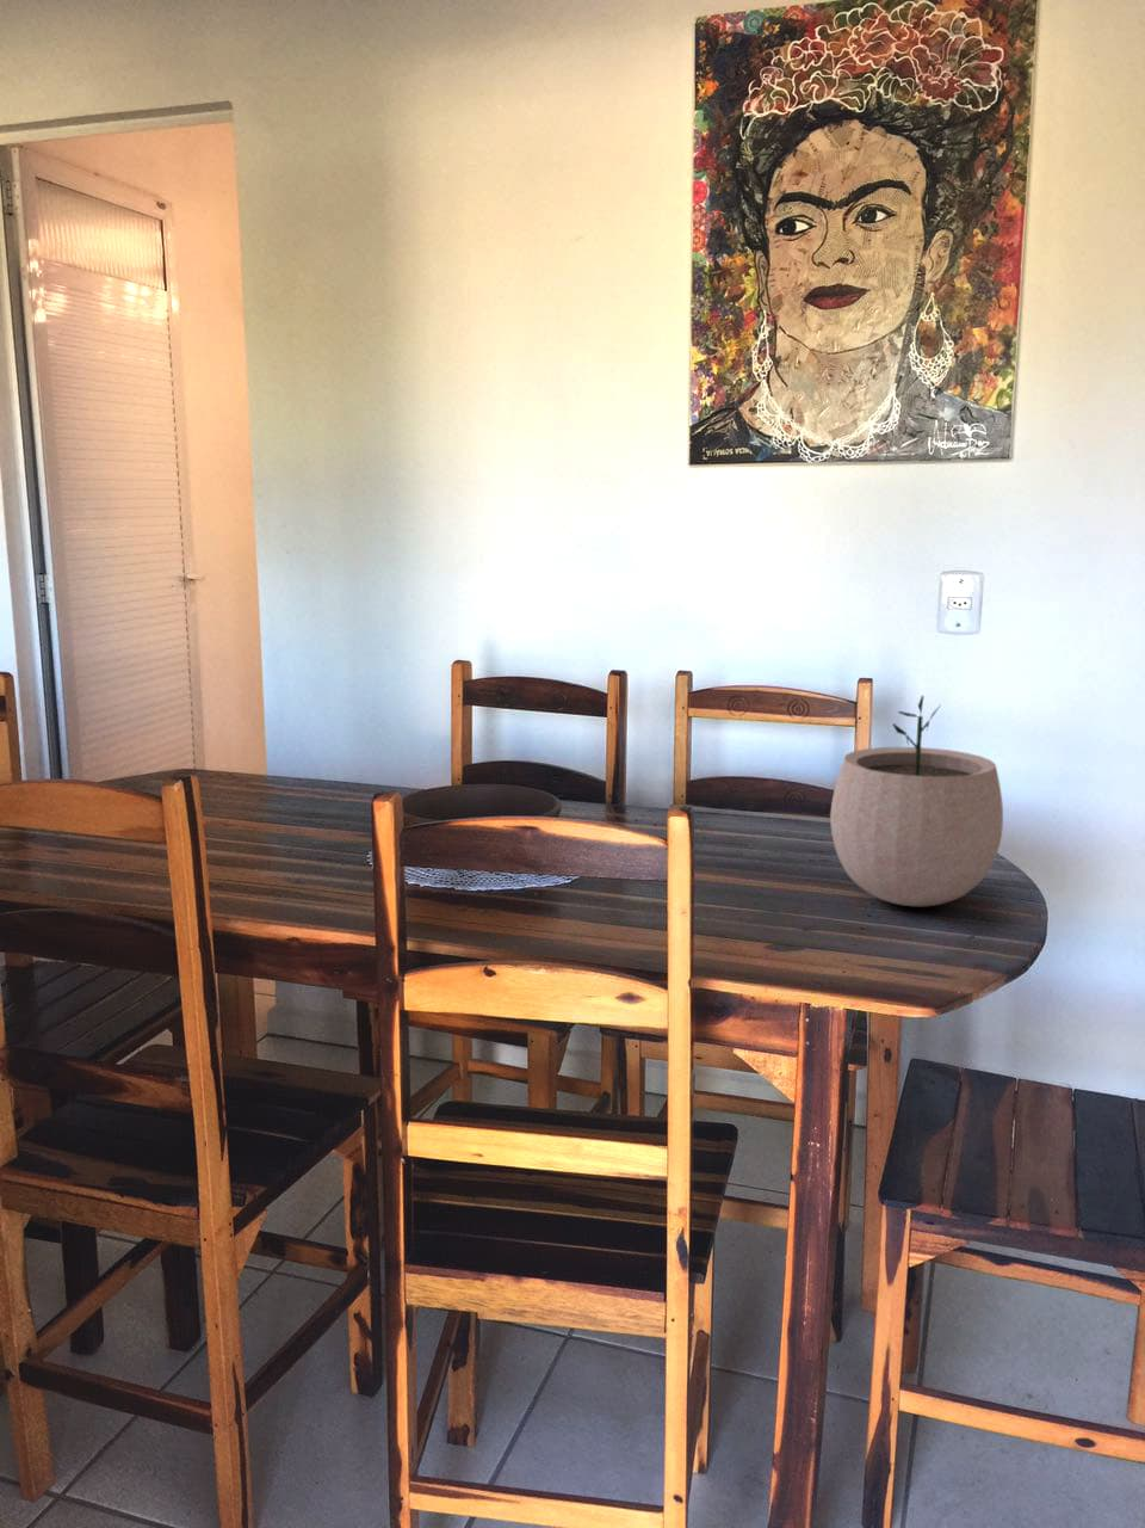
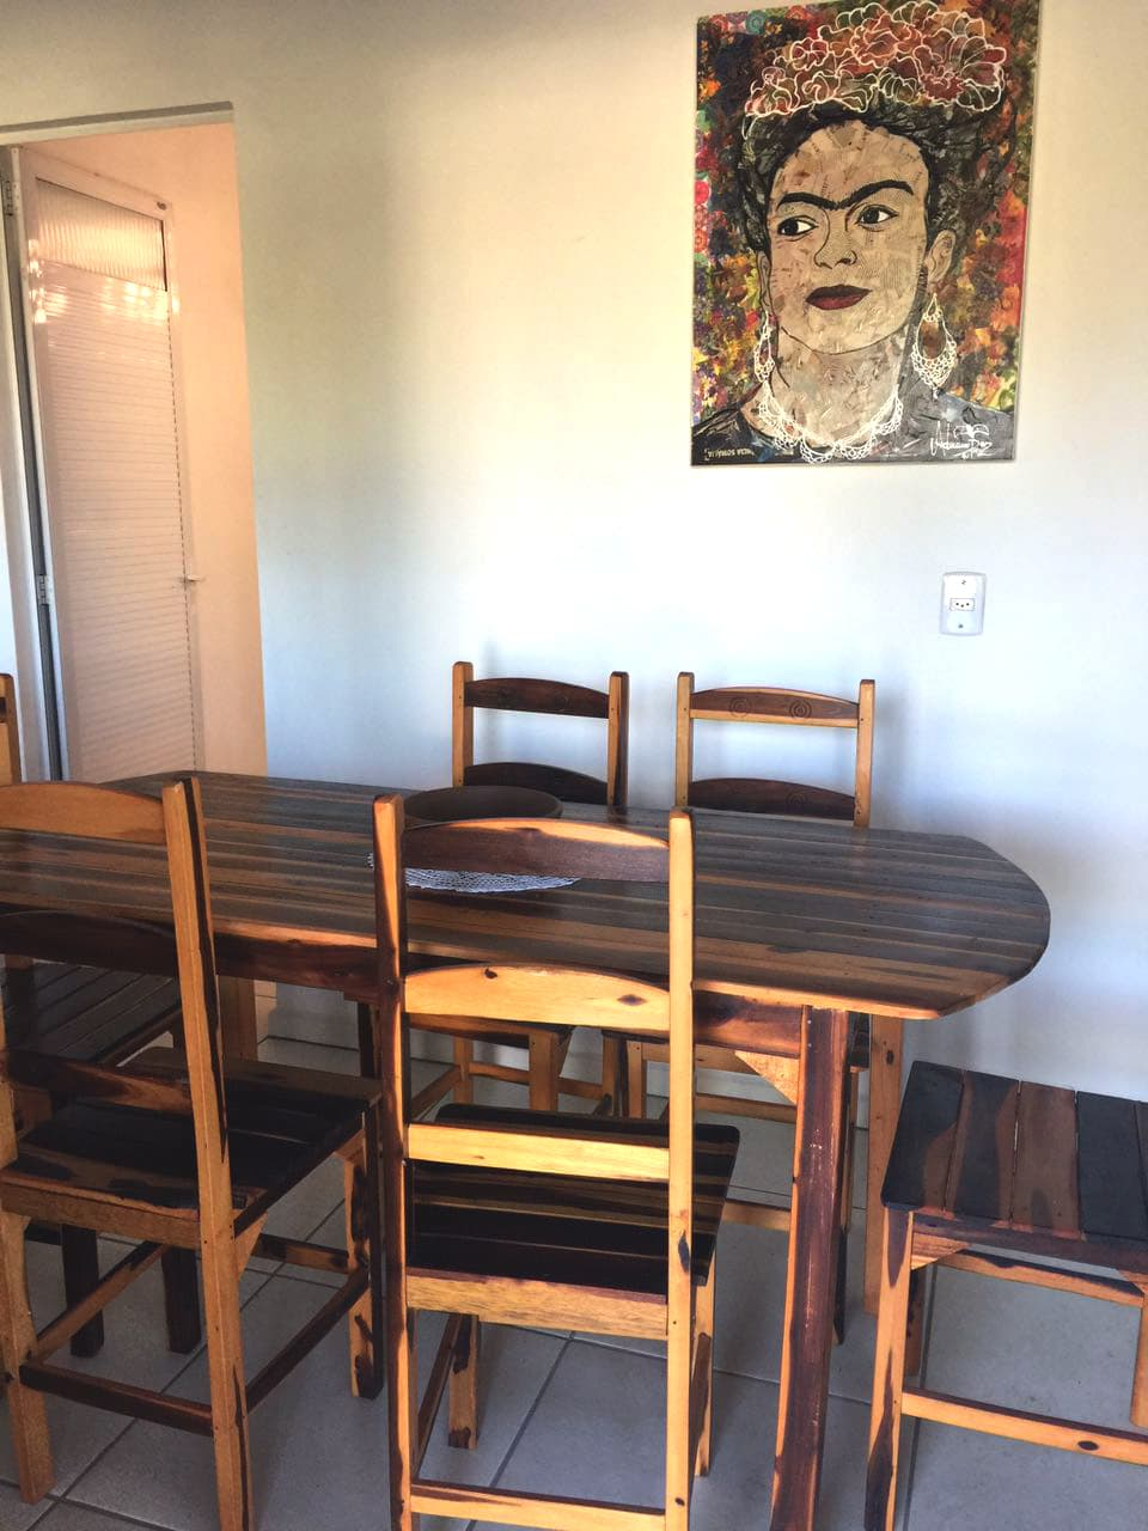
- plant pot (916, 800)
